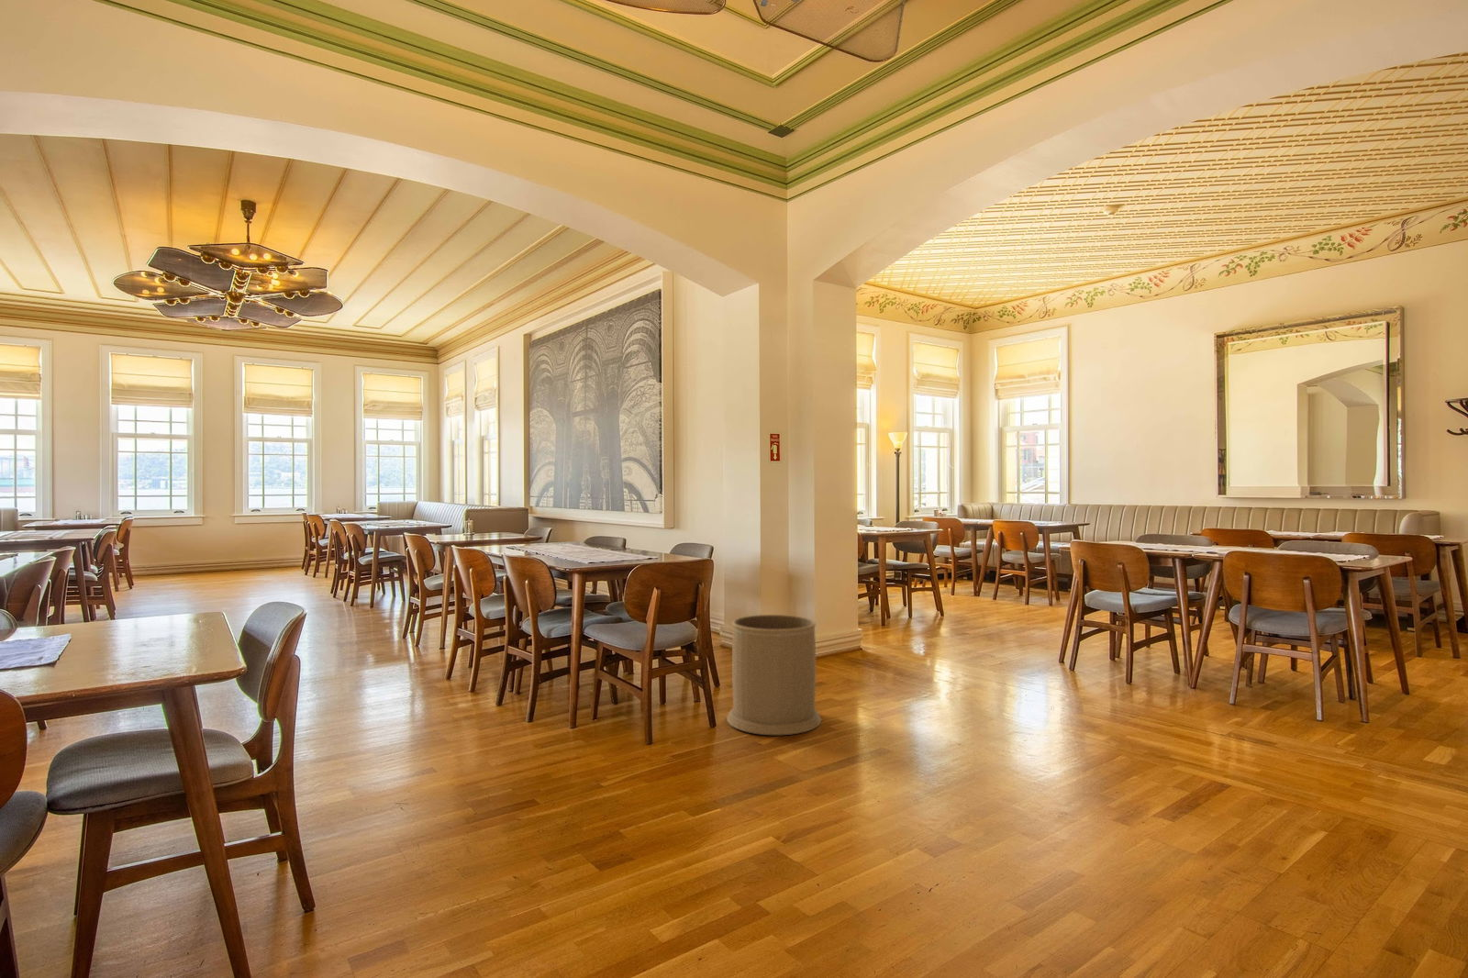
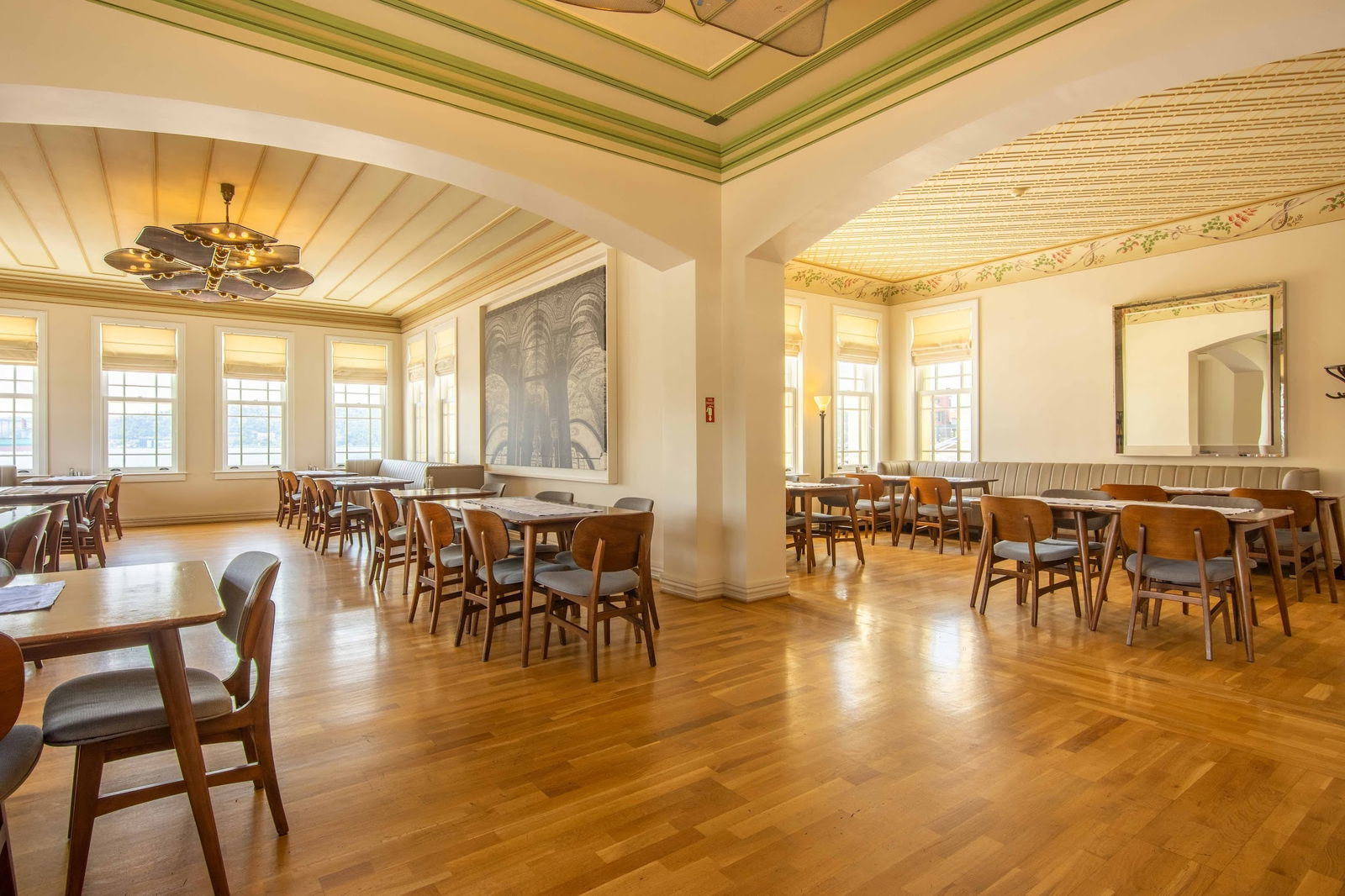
- trash can (774, 670)
